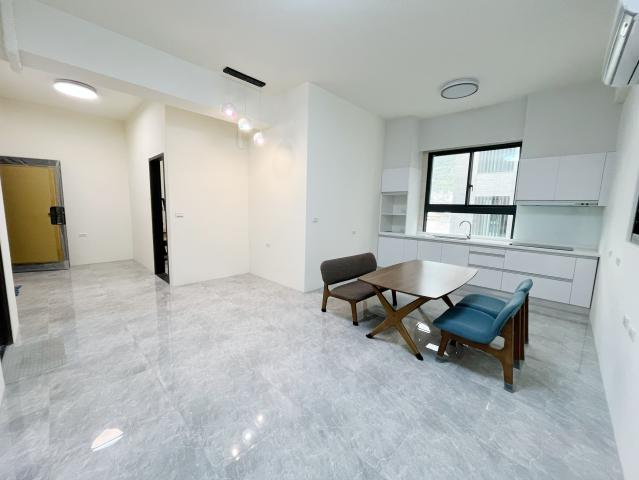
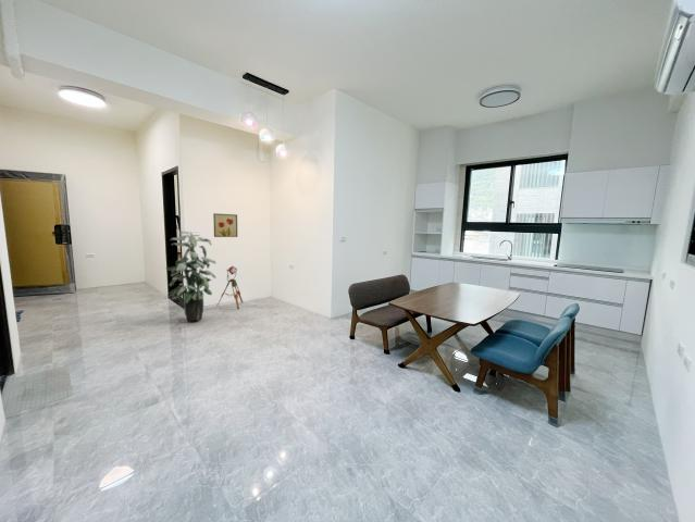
+ wall art (225, 225)
+ indoor plant (190, 276)
+ floor lamp (233, 286)
